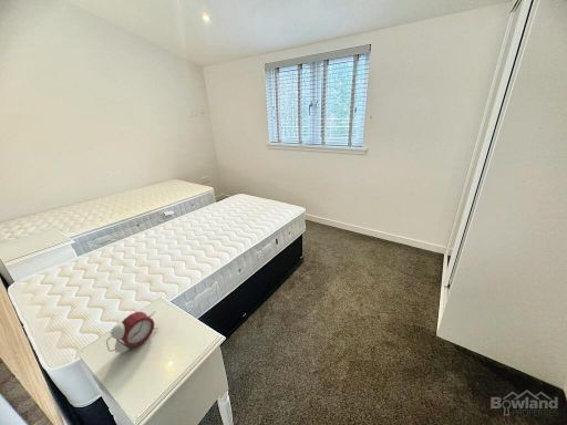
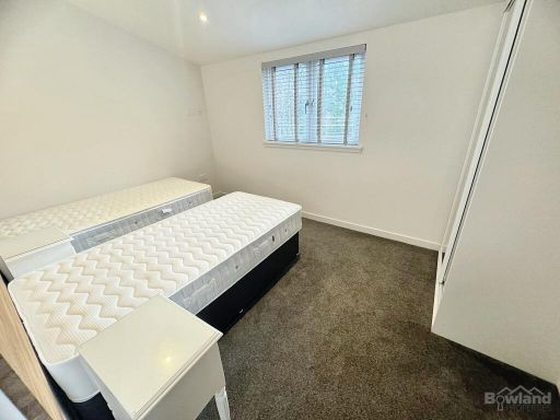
- alarm clock (132, 330)
